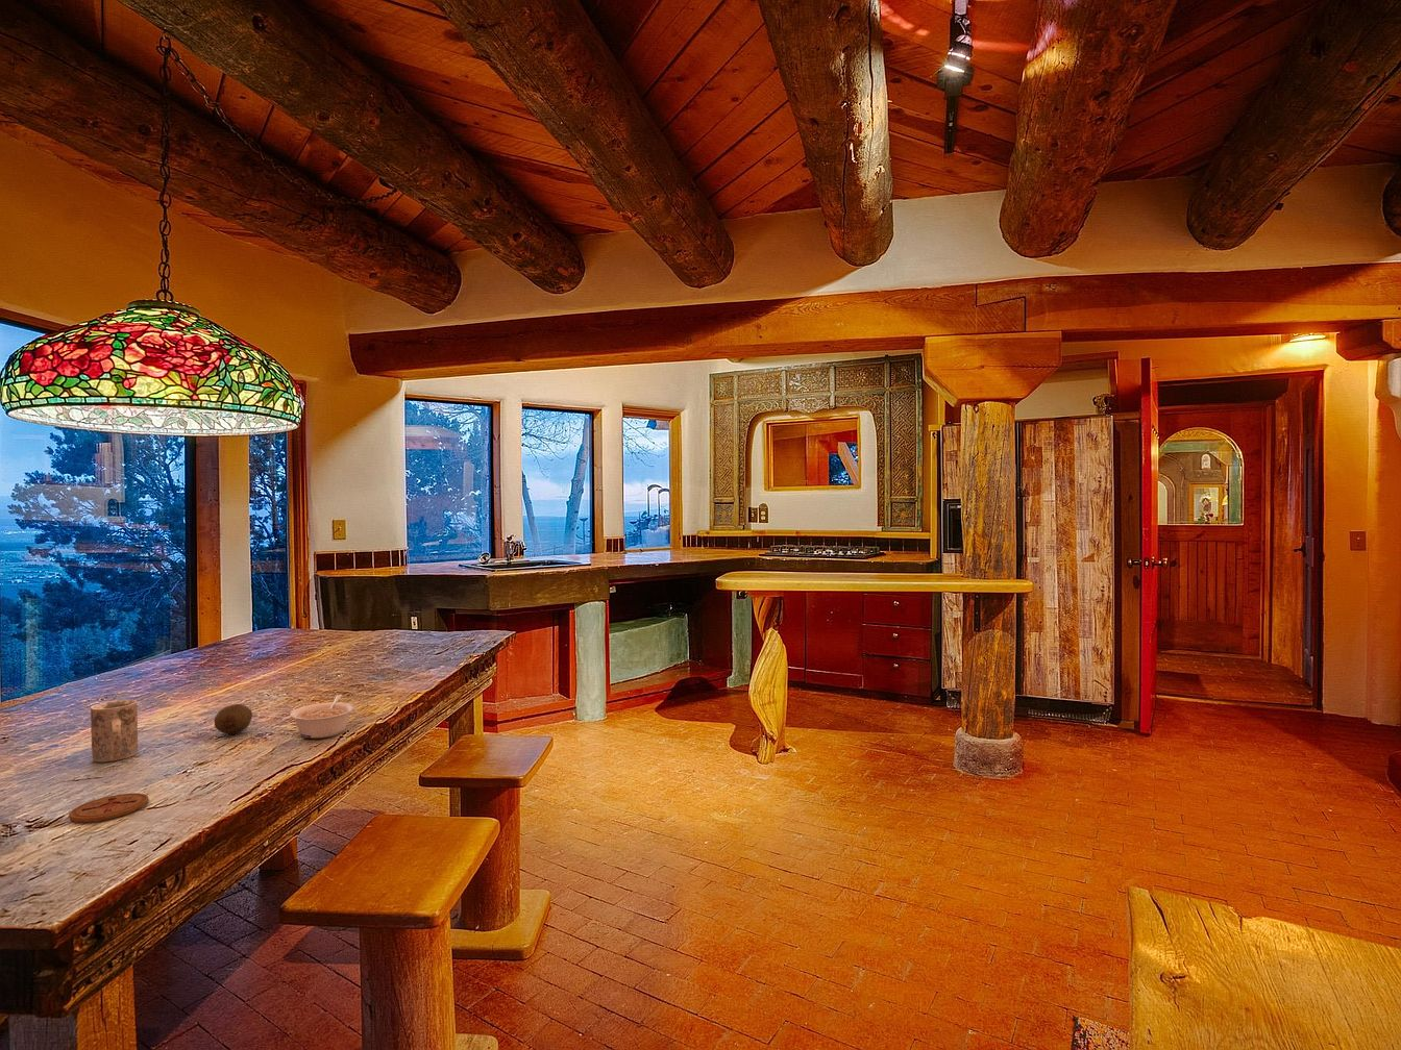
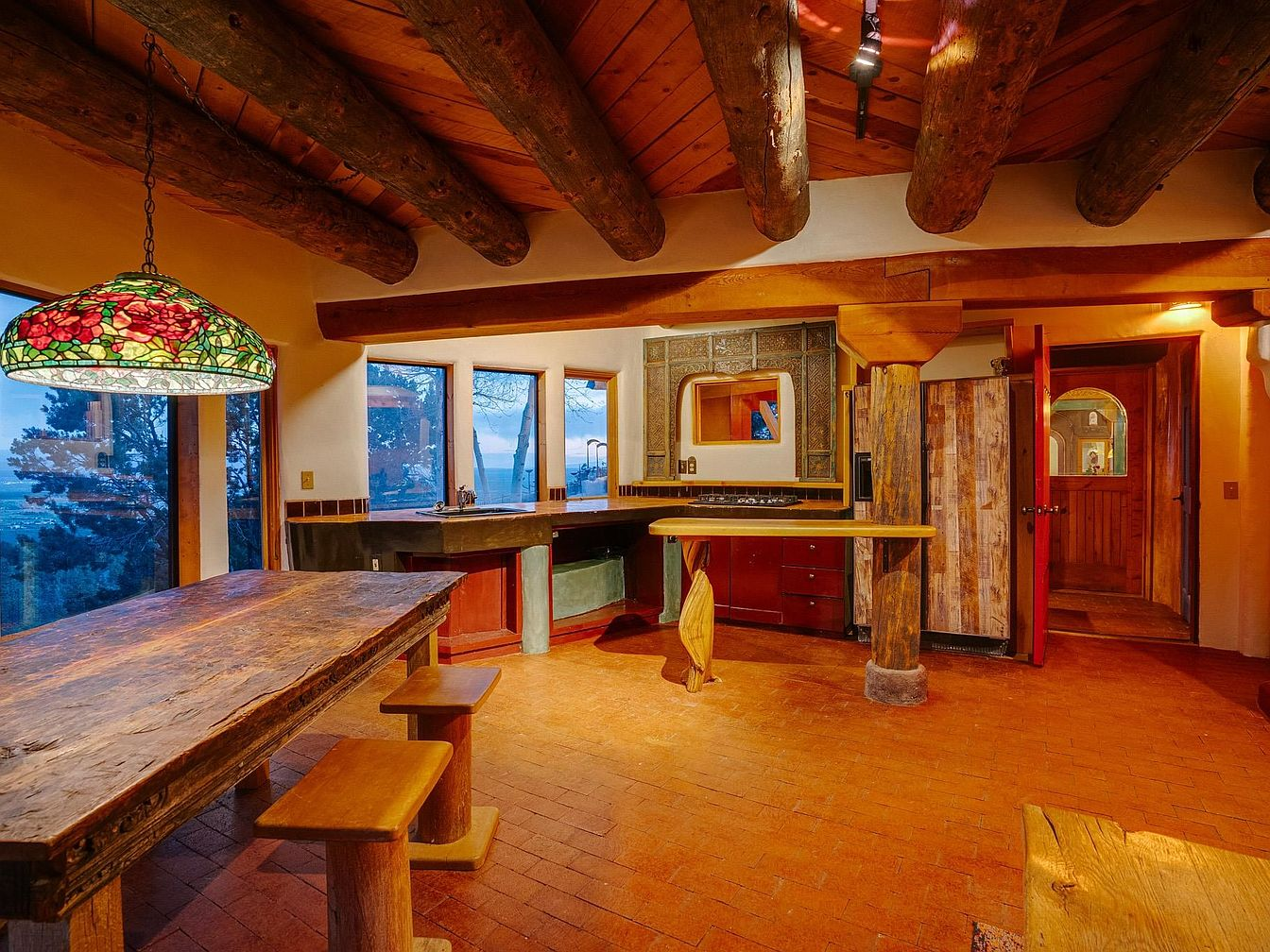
- coaster (109, 806)
- mug (115, 731)
- fruit (234, 719)
- legume (322, 718)
